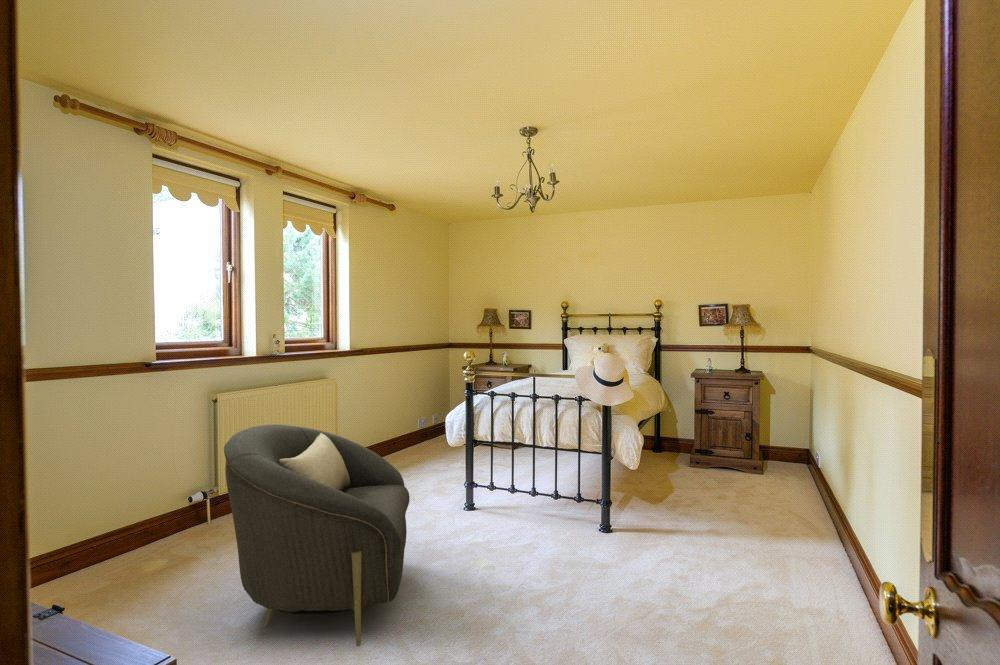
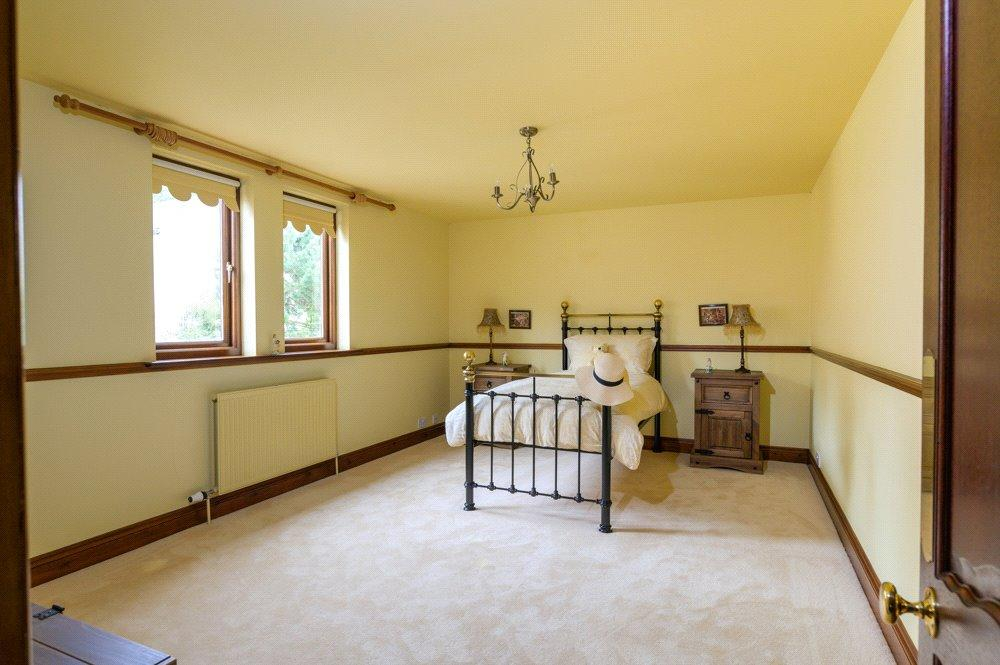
- armchair (321, 514)
